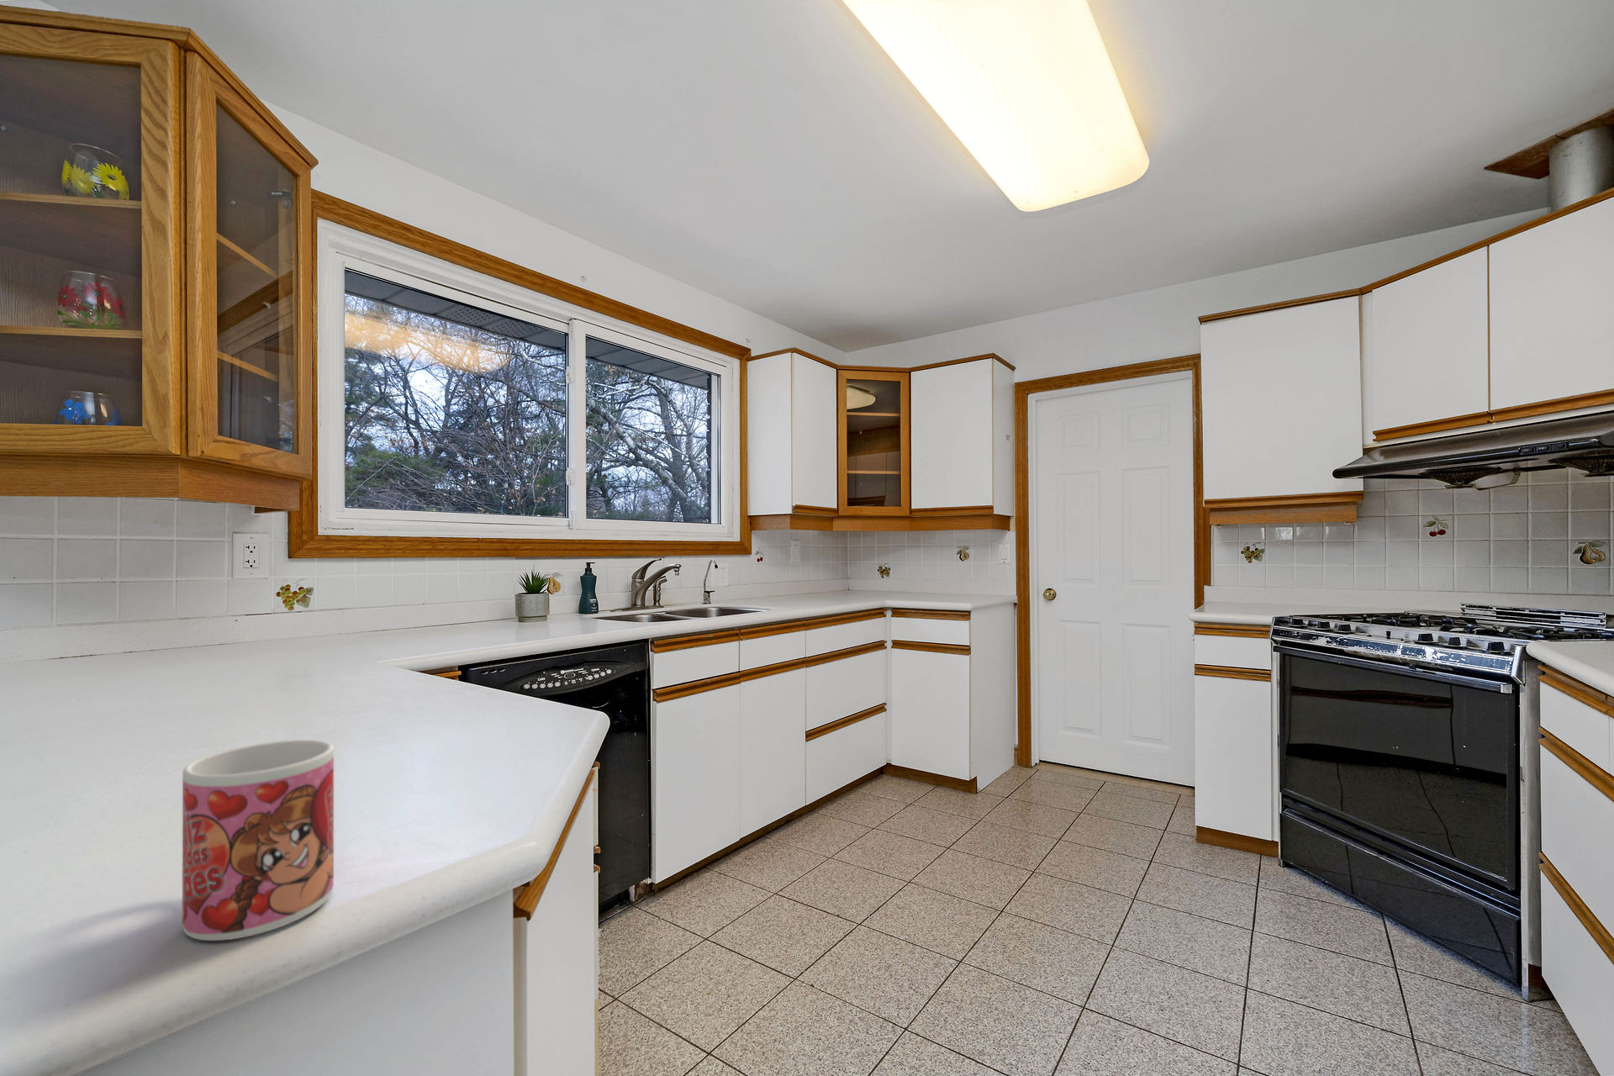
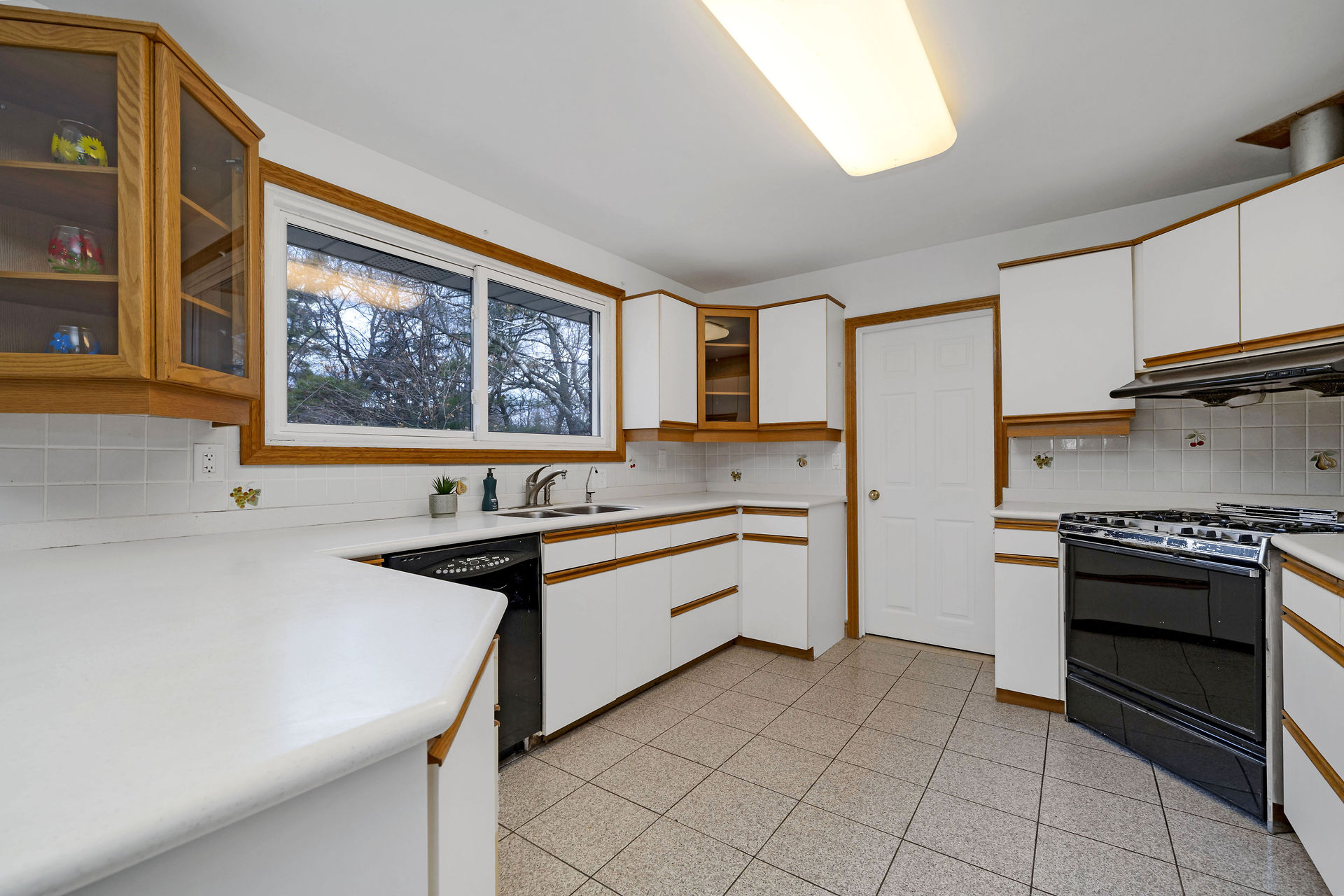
- mug (256, 824)
